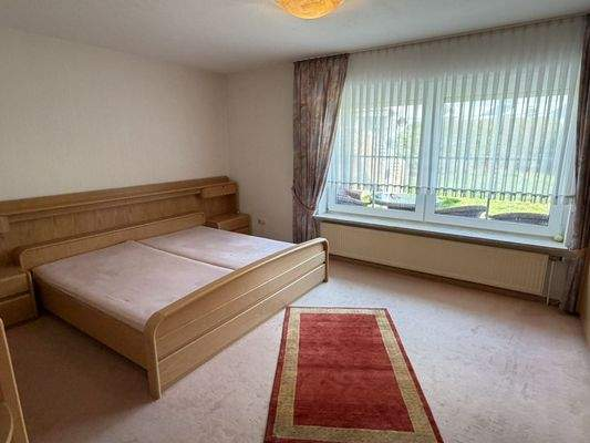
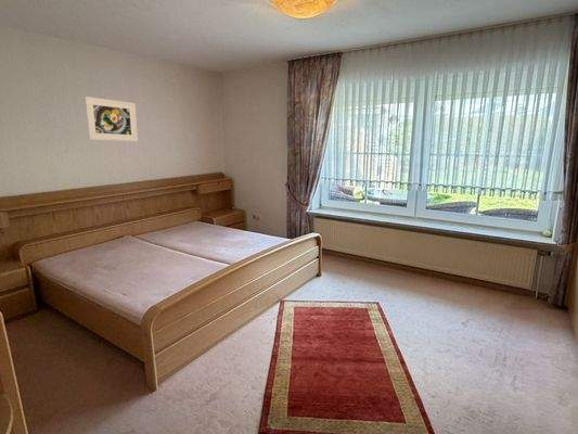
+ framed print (113, 120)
